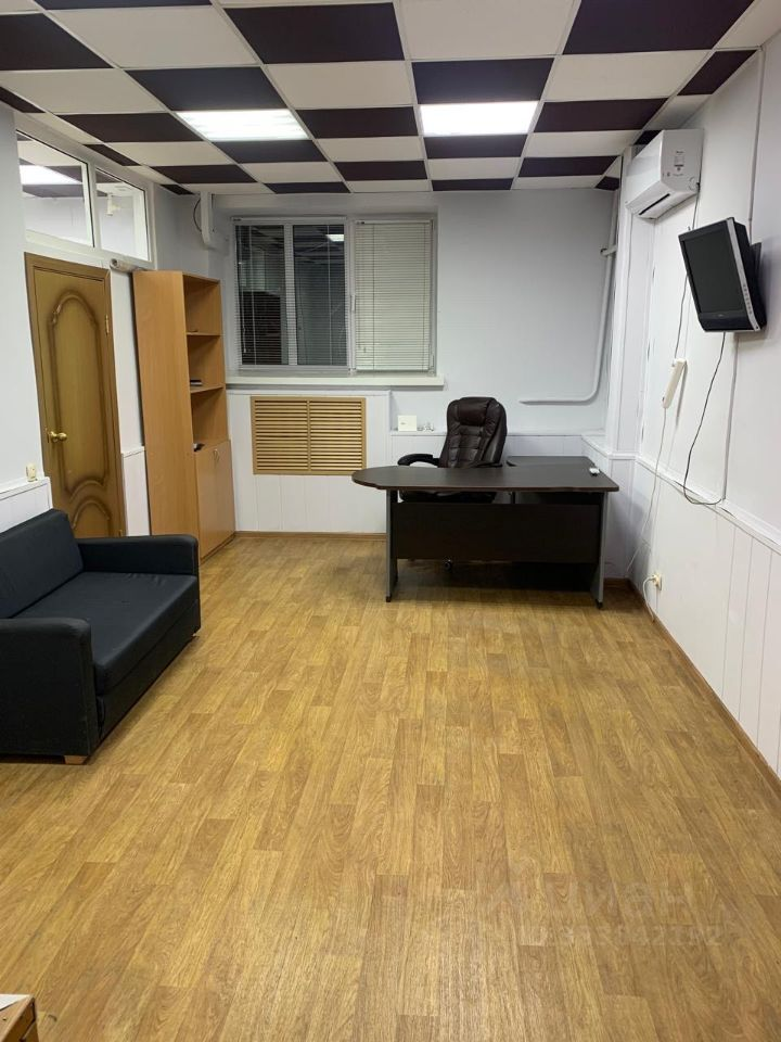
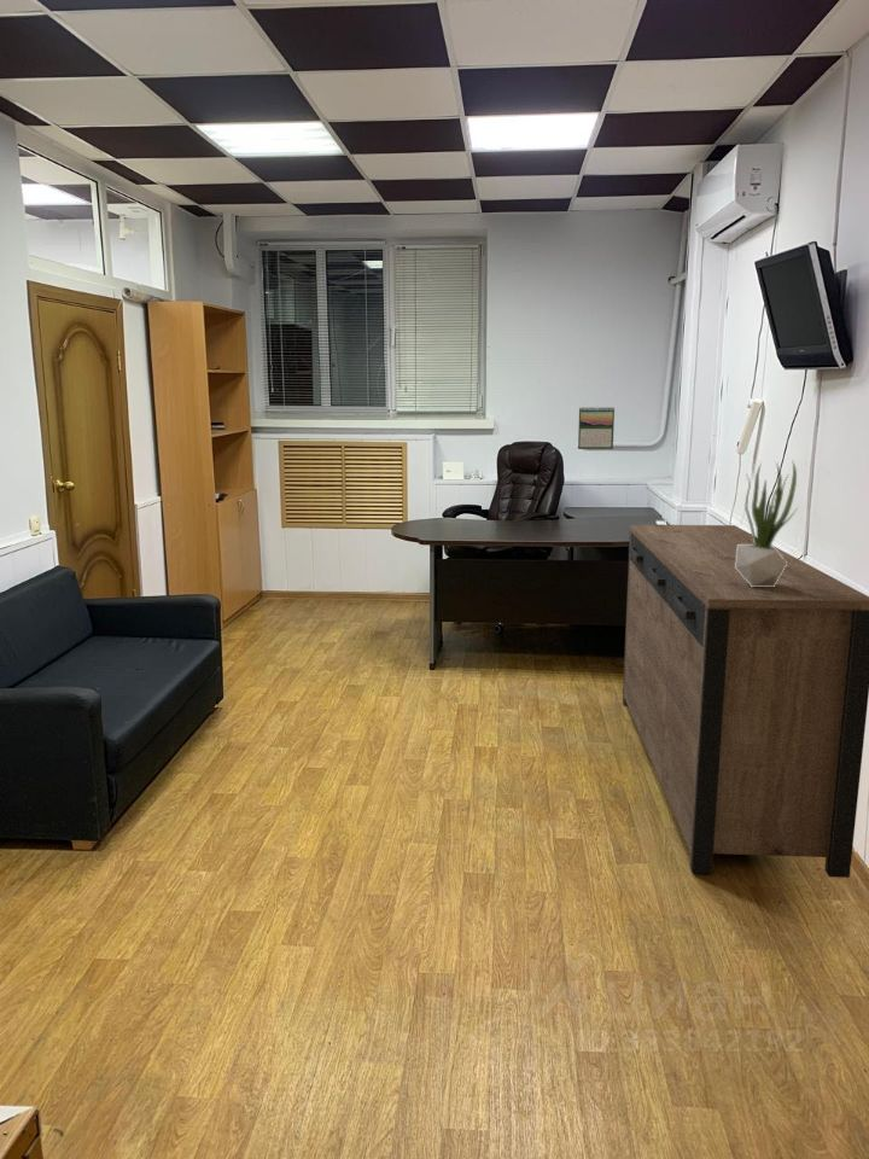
+ potted plant (768, 523)
+ calendar (595, 427)
+ sideboard (713, 665)
